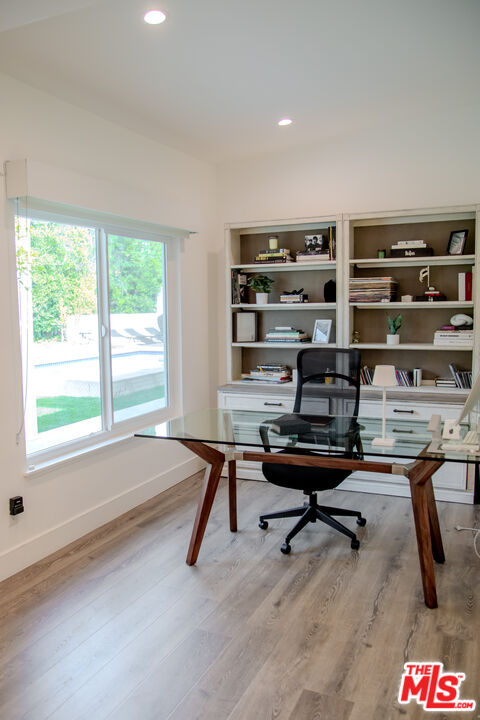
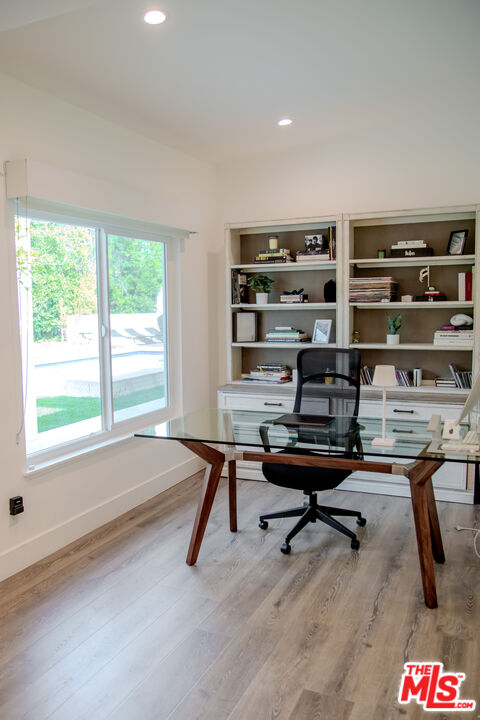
- book (290, 426)
